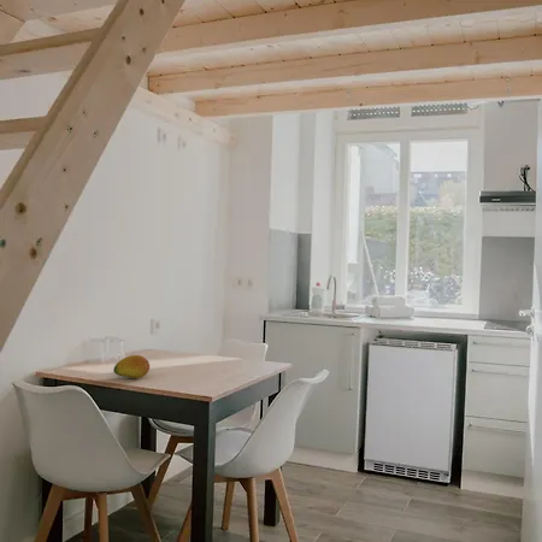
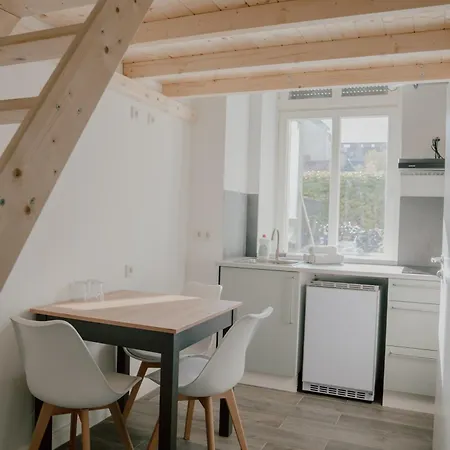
- fruit (131, 366)
